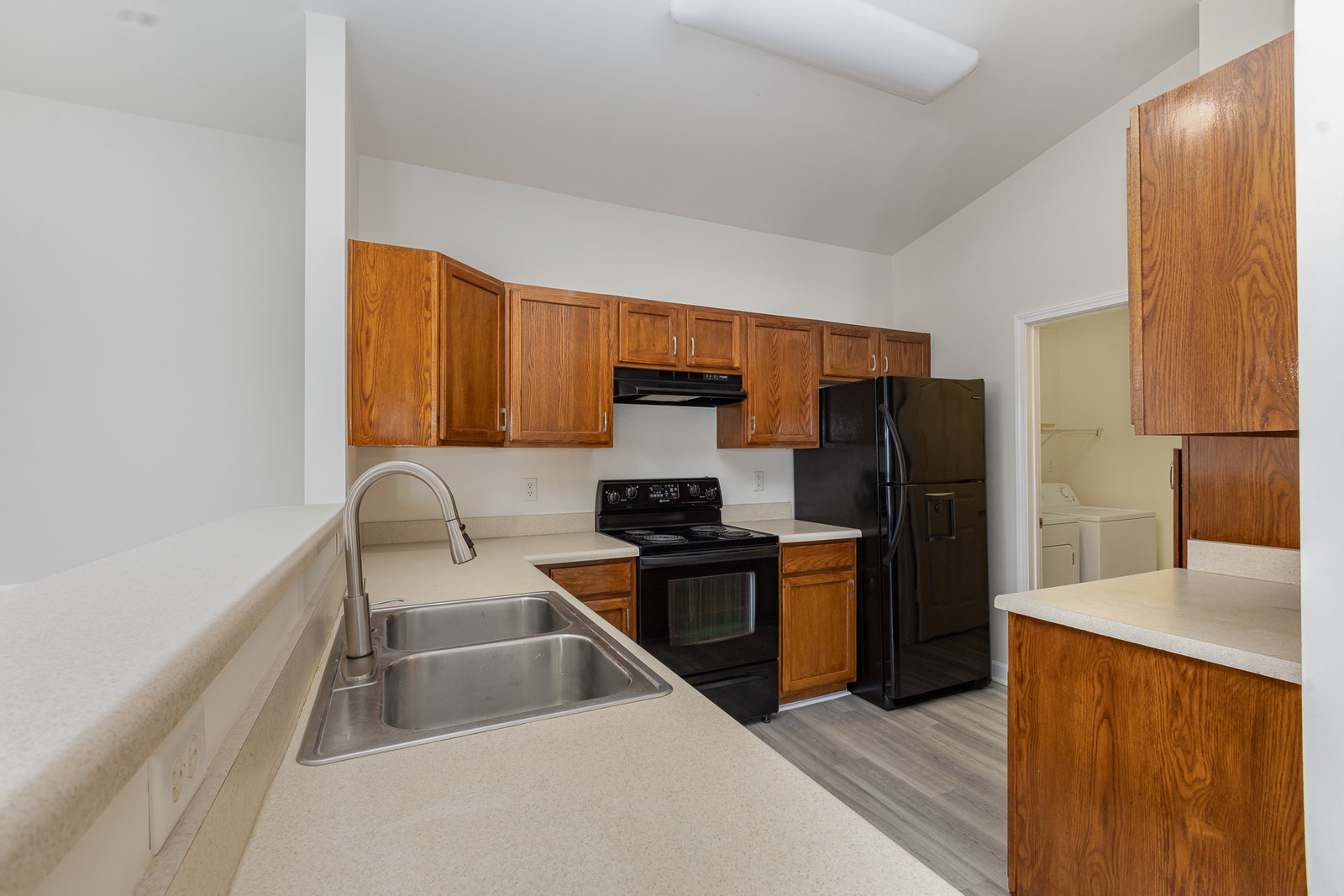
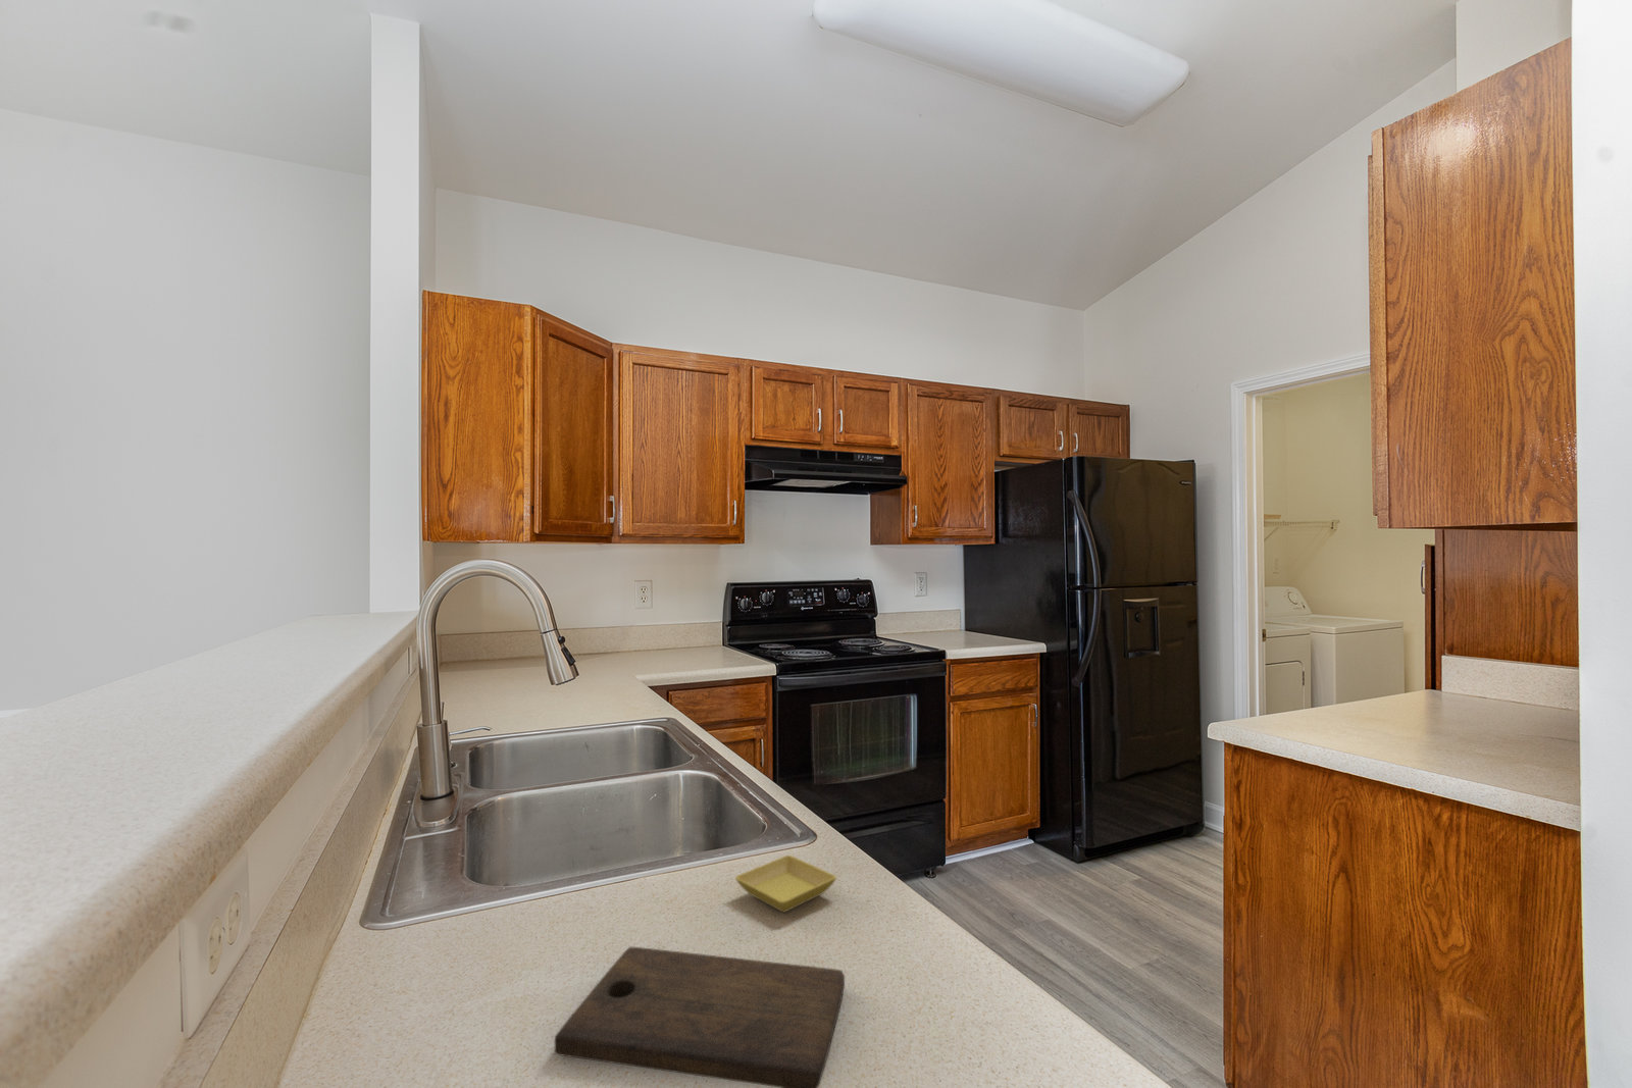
+ saucer (786, 885)
+ cutting board (709, 1009)
